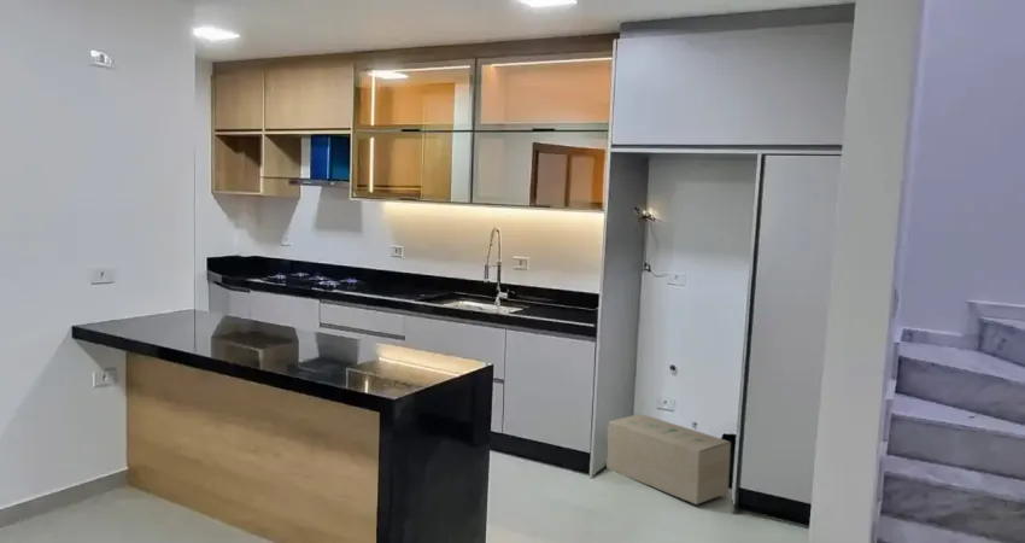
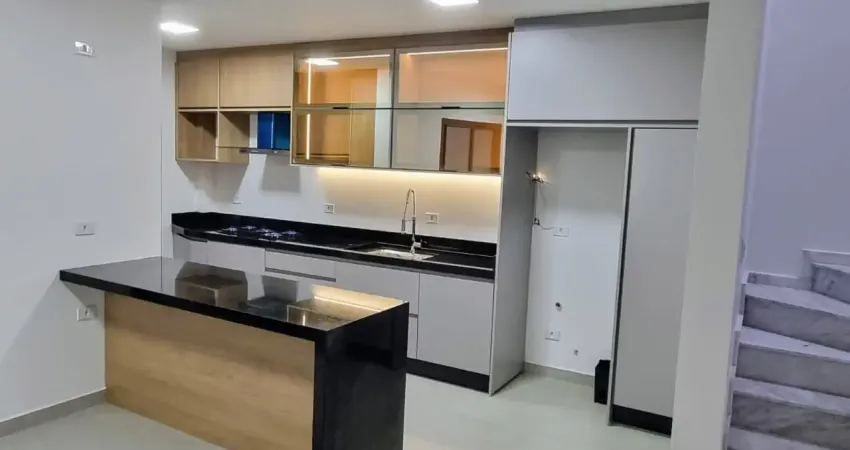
- cardboard box (664, 455)
